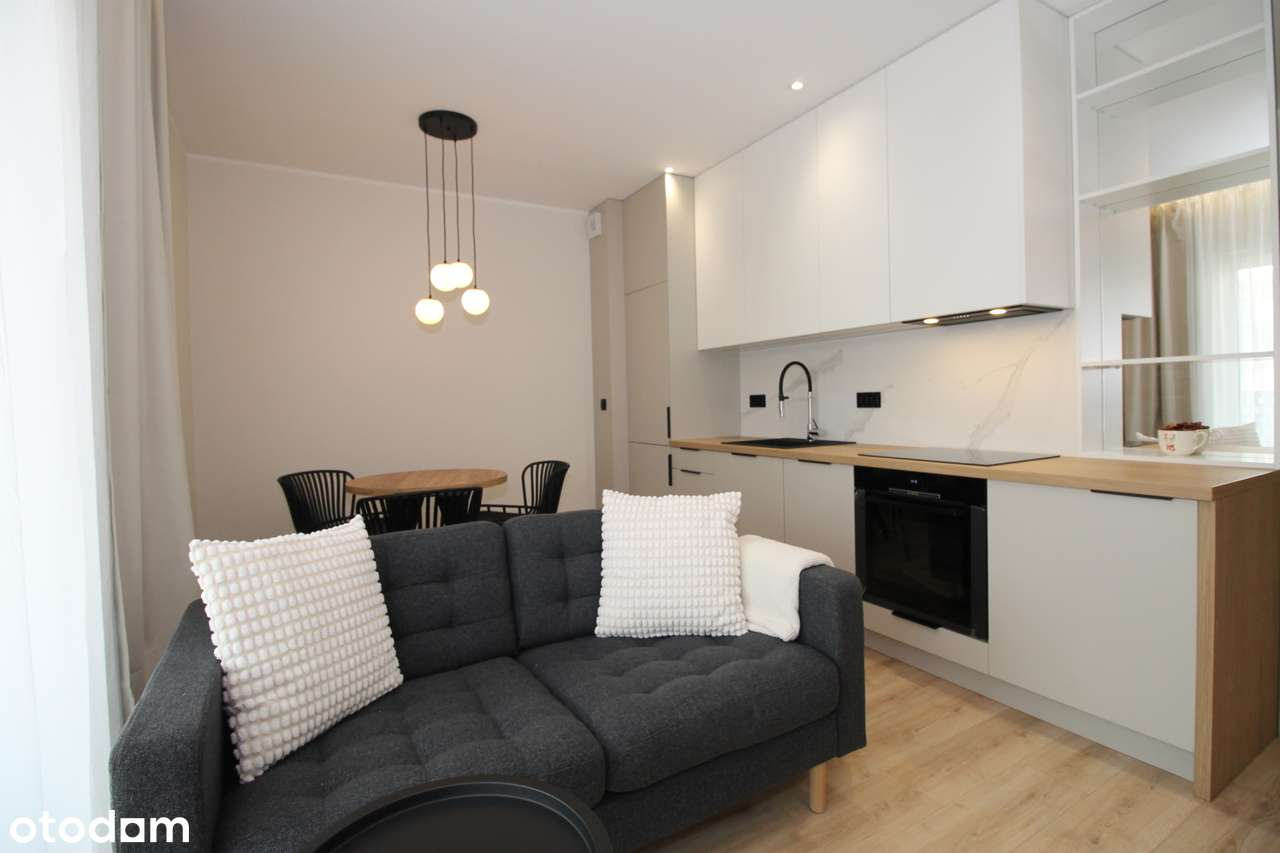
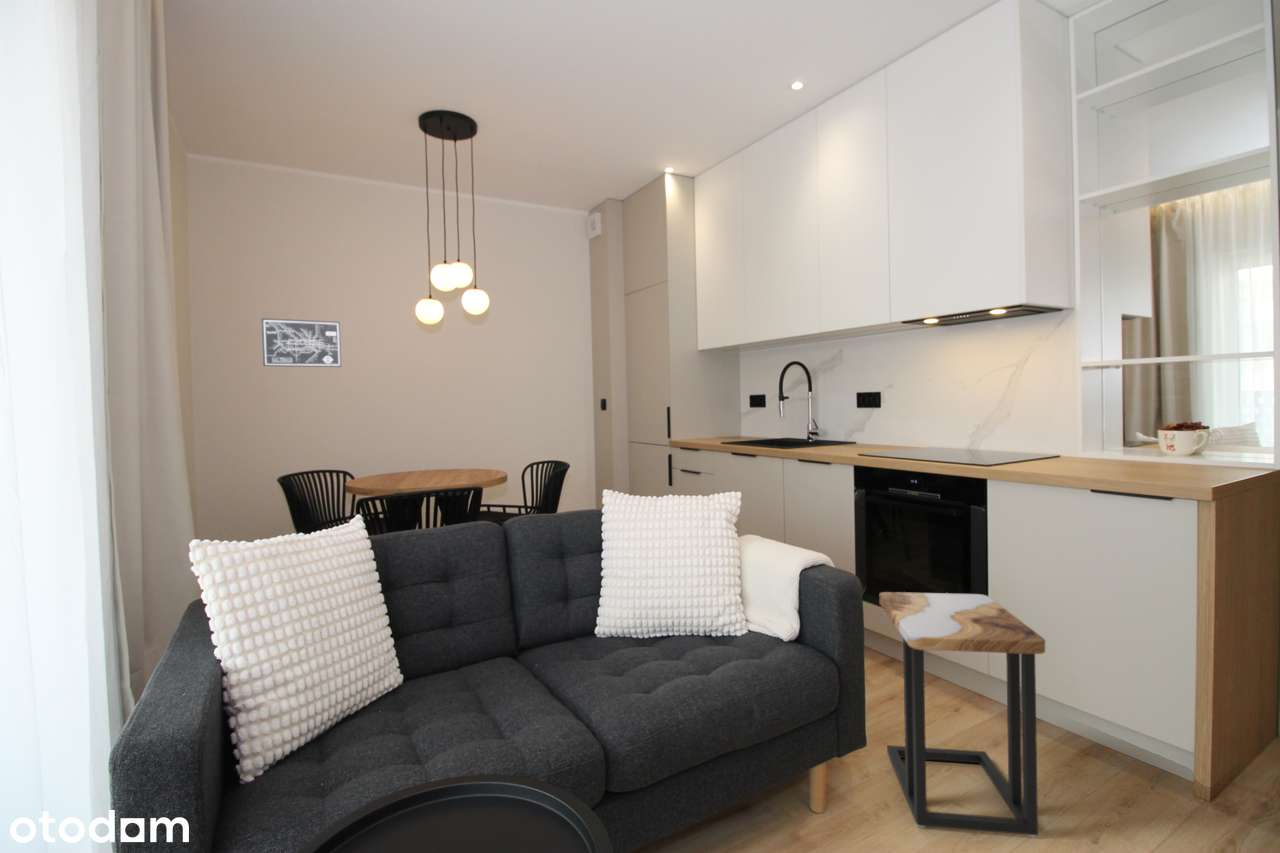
+ wall art (302, 343)
+ side table (924, 703)
